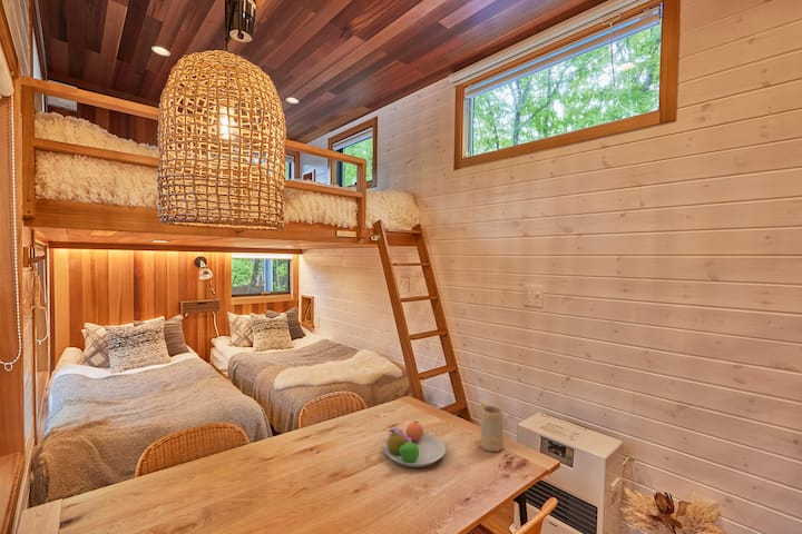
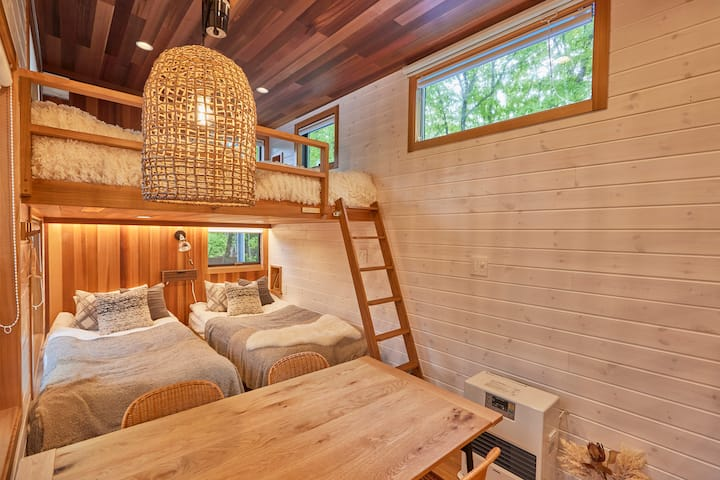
- fruit bowl (412, 442)
- mug (489, 425)
